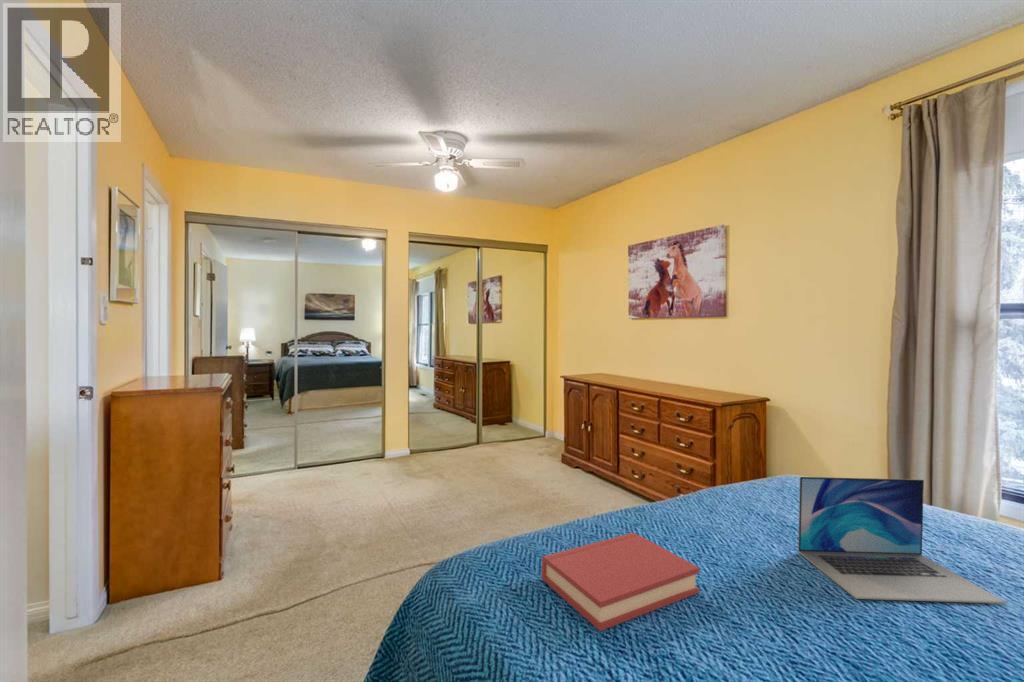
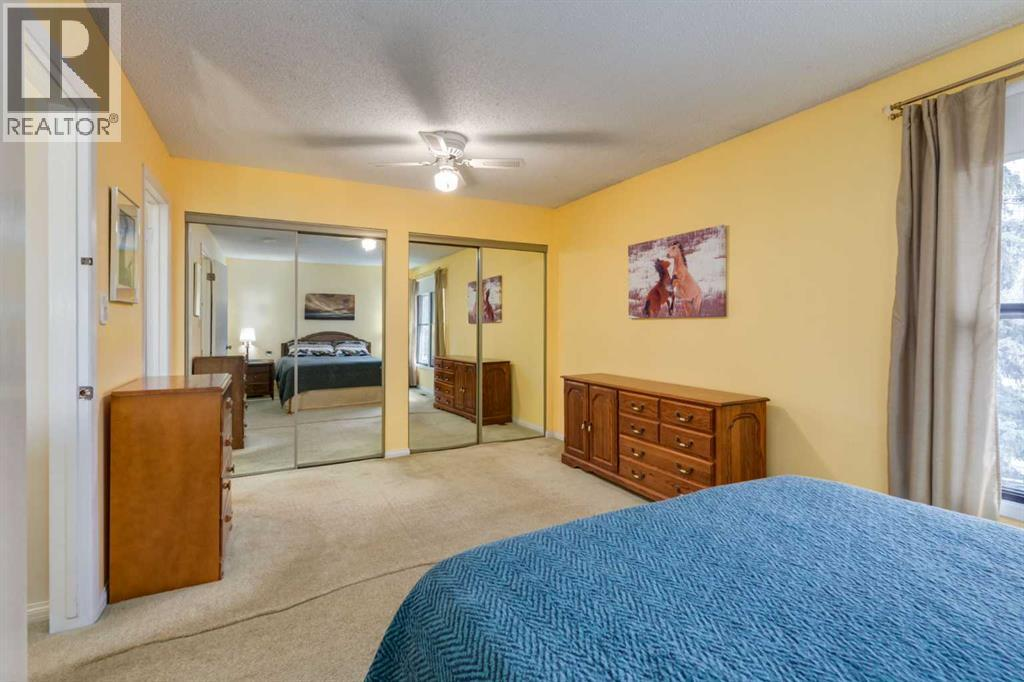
- hardback book (618, 573)
- laptop (892, 533)
